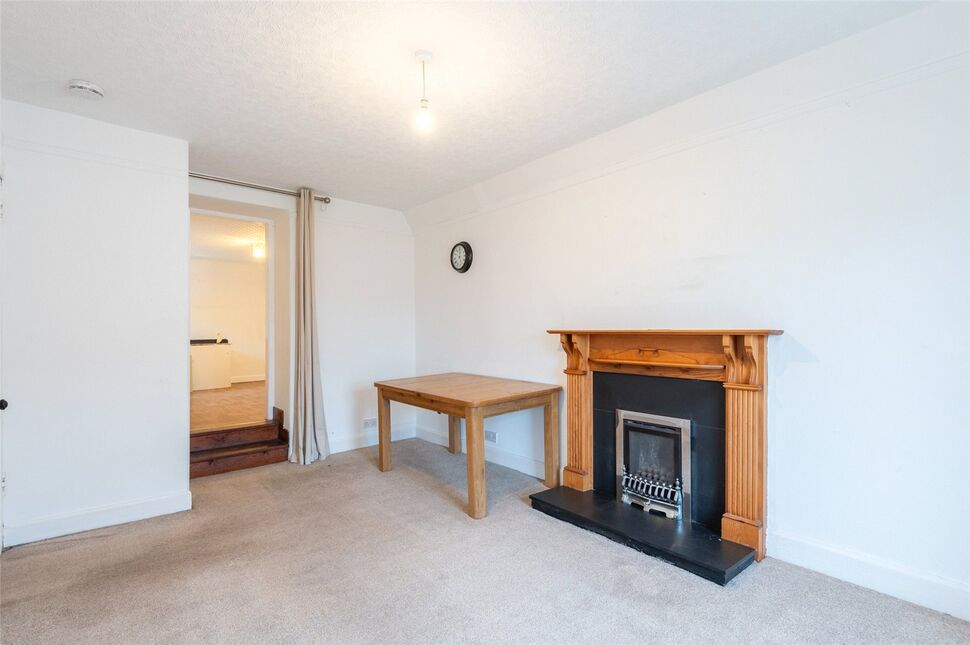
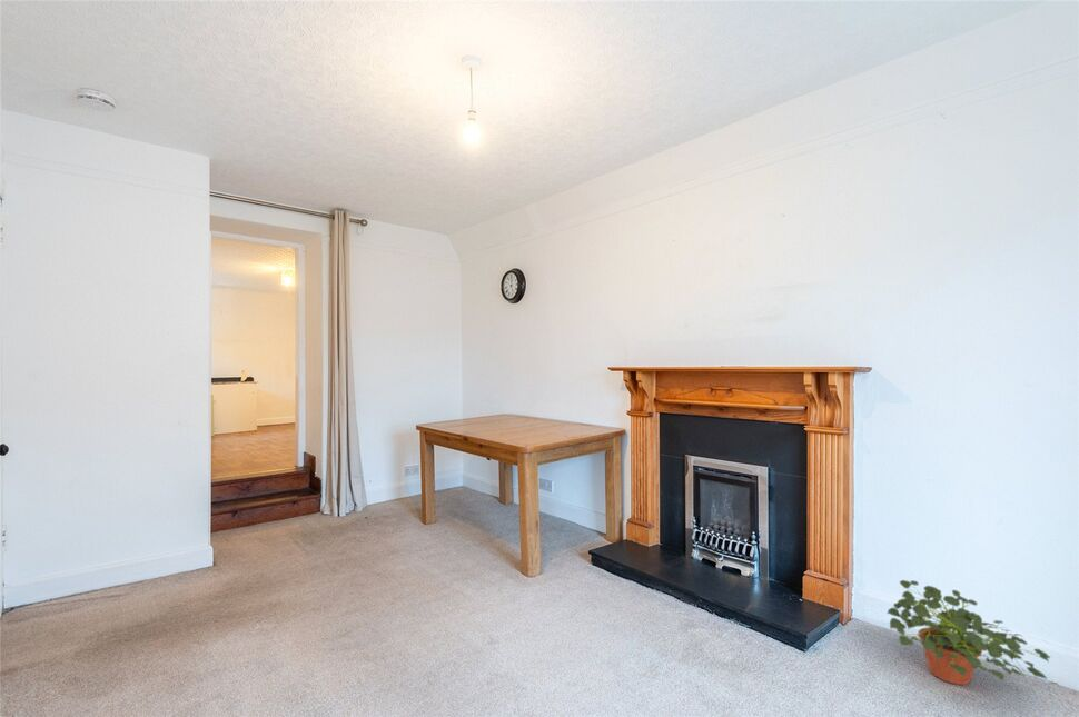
+ potted plant (960, 643)
